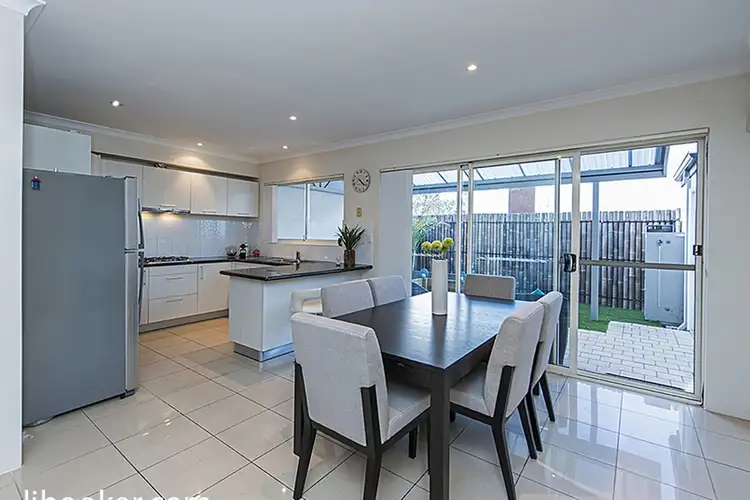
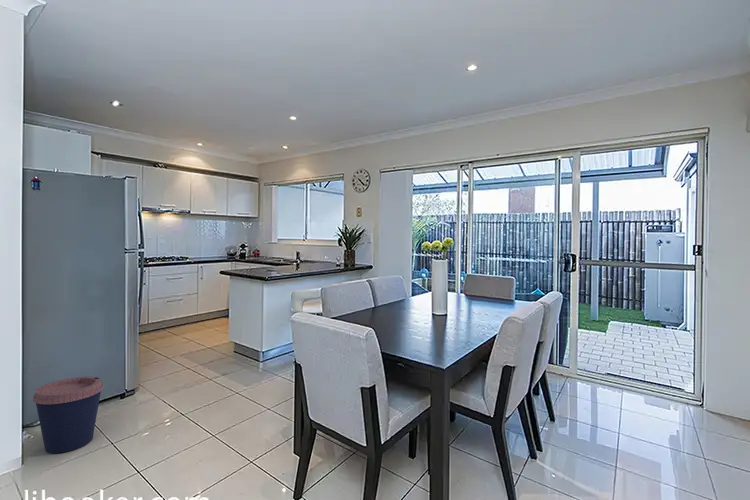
+ coffee cup (69, 414)
